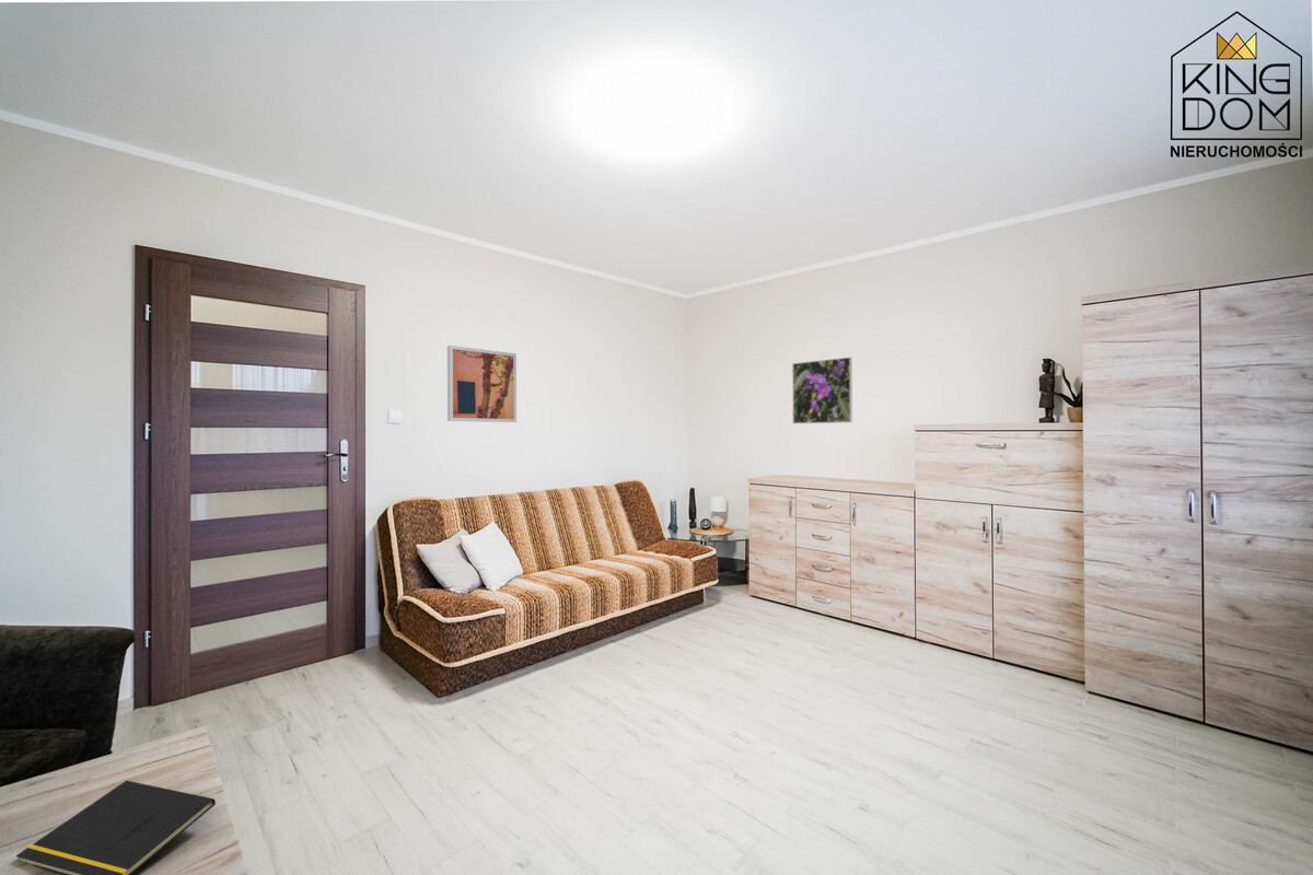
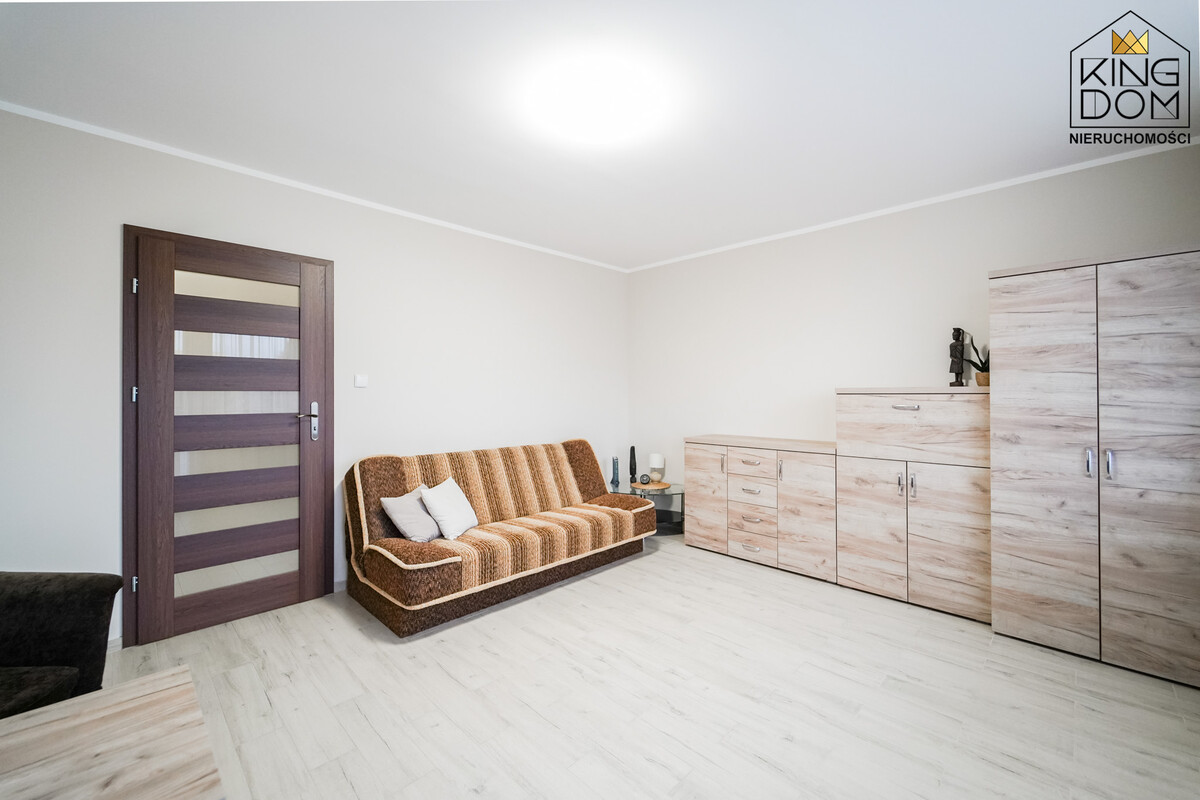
- wall art (483, 385)
- notepad (120, 828)
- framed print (821, 392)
